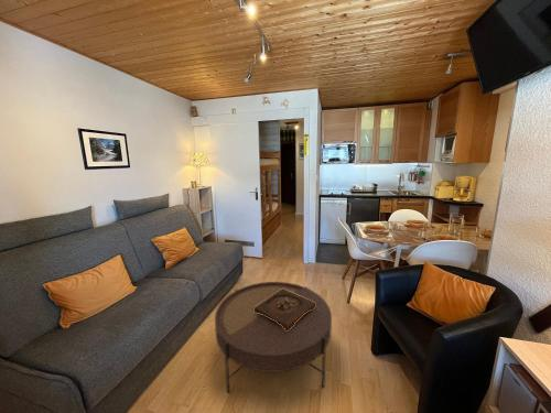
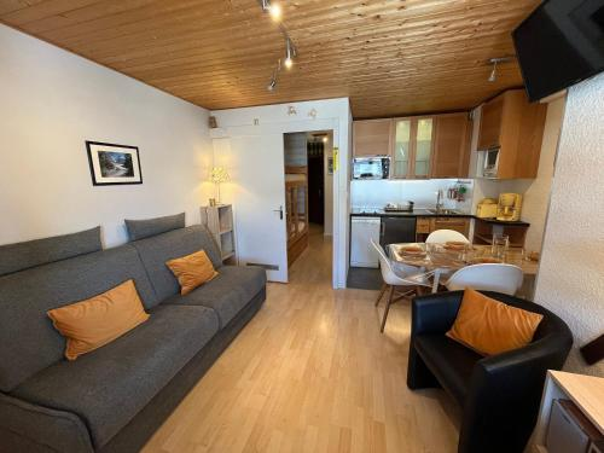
- coffee table (273, 330)
- wooden tray (284, 303)
